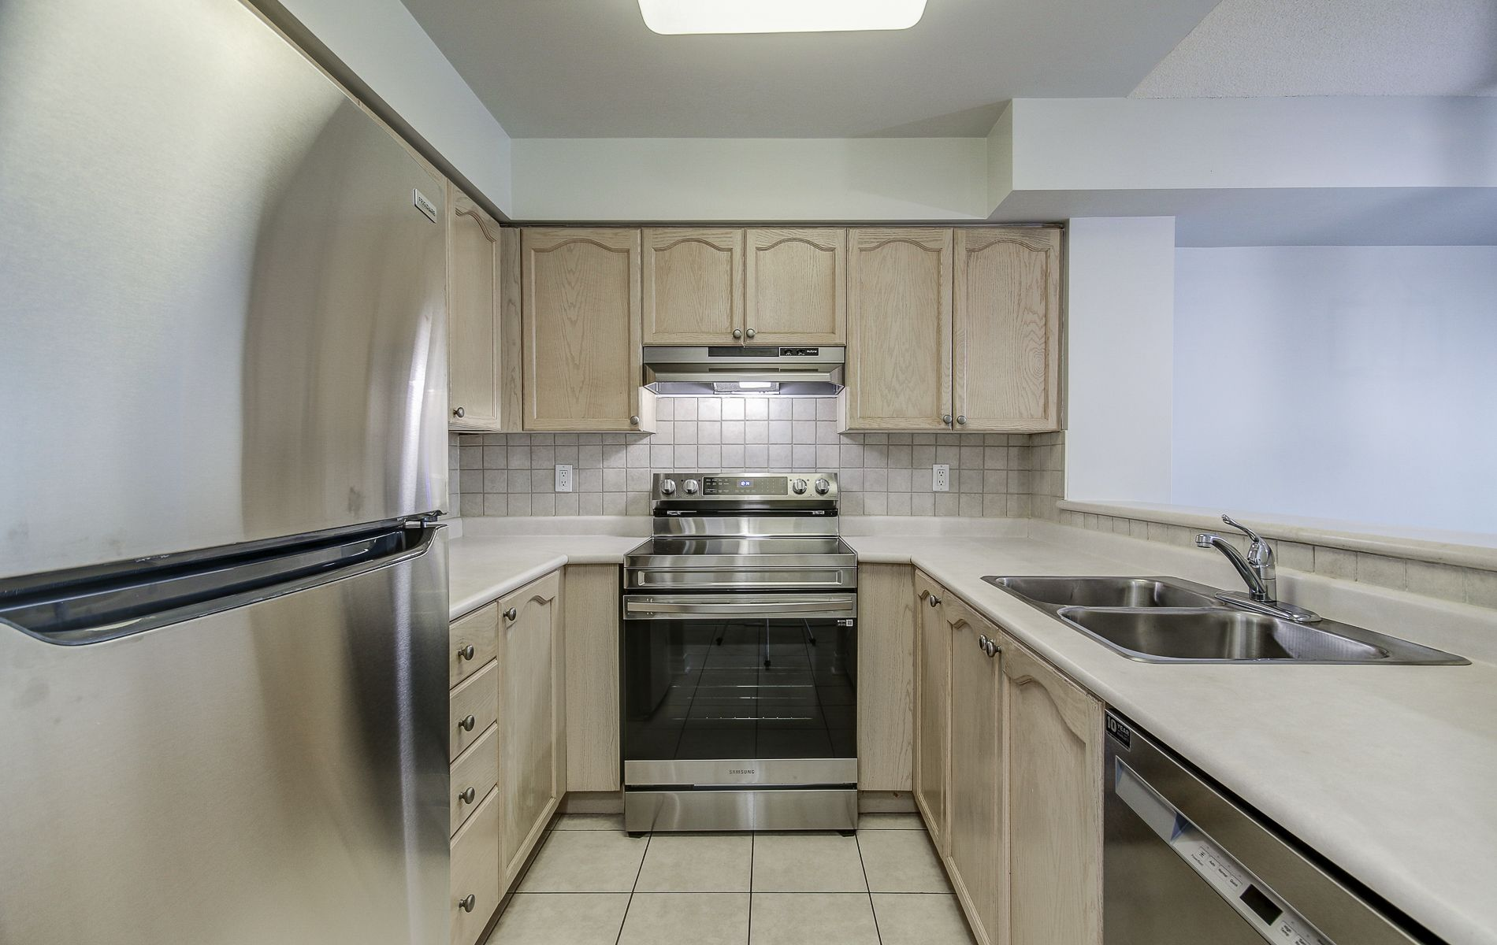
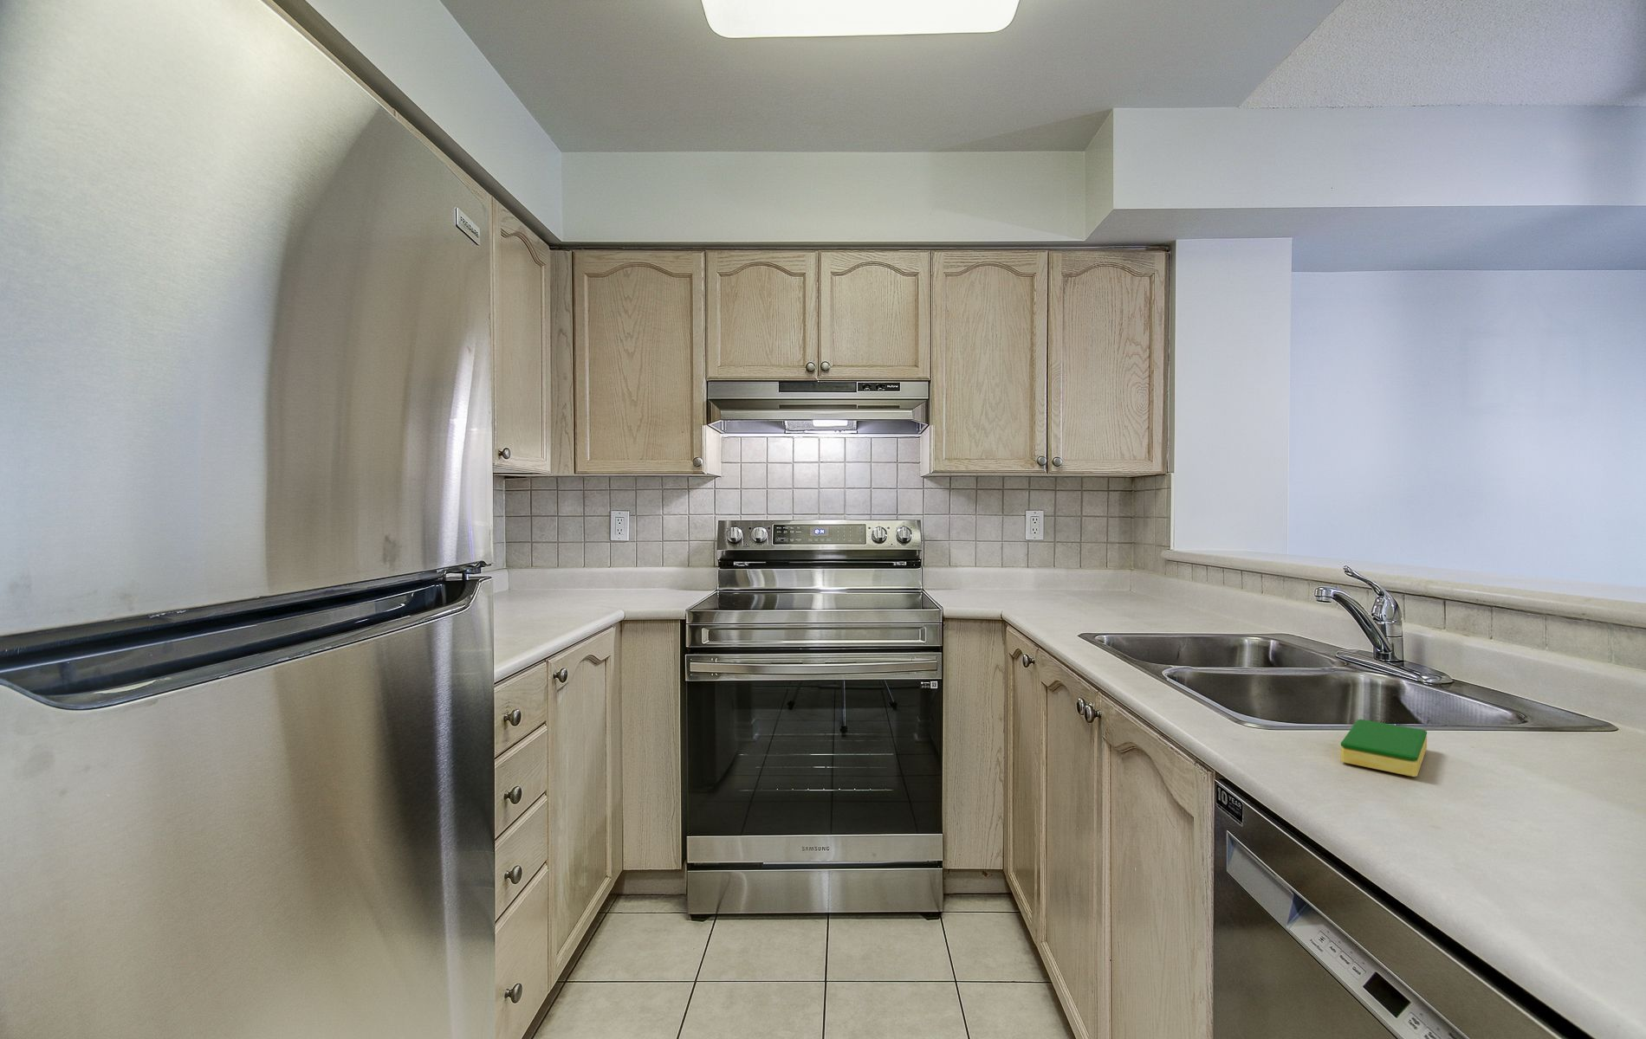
+ dish sponge (1384, 746)
